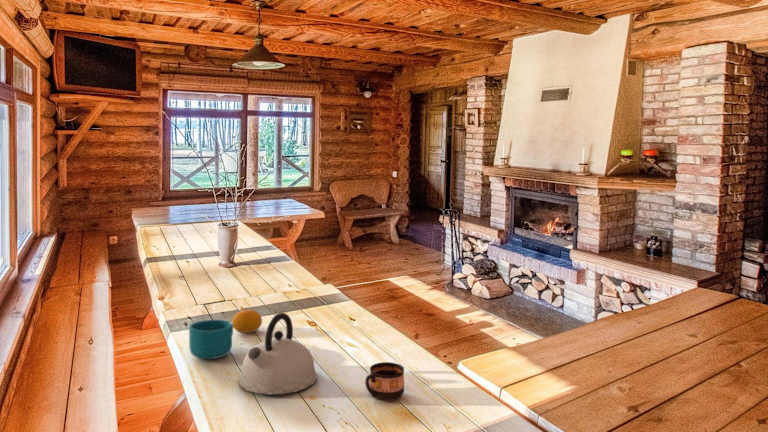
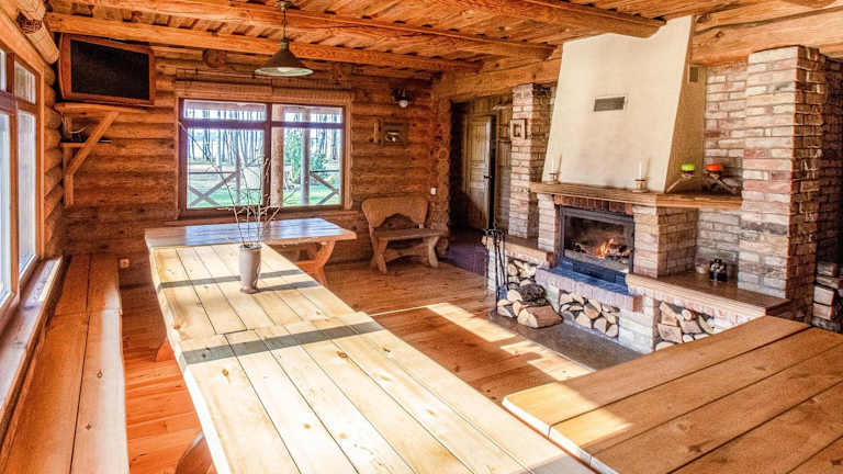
- fruit (247, 320)
- cup (384, 381)
- cup (215, 338)
- kettle (276, 347)
